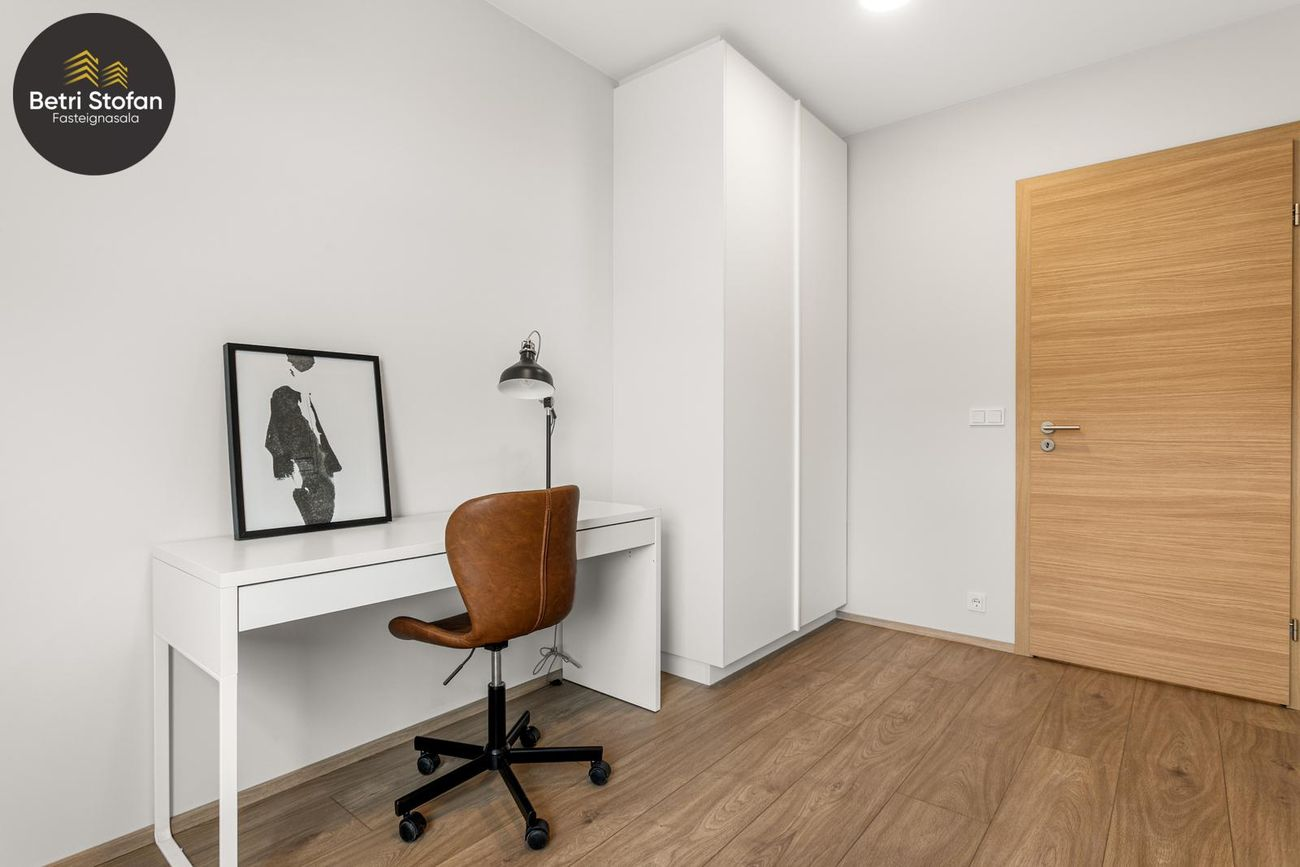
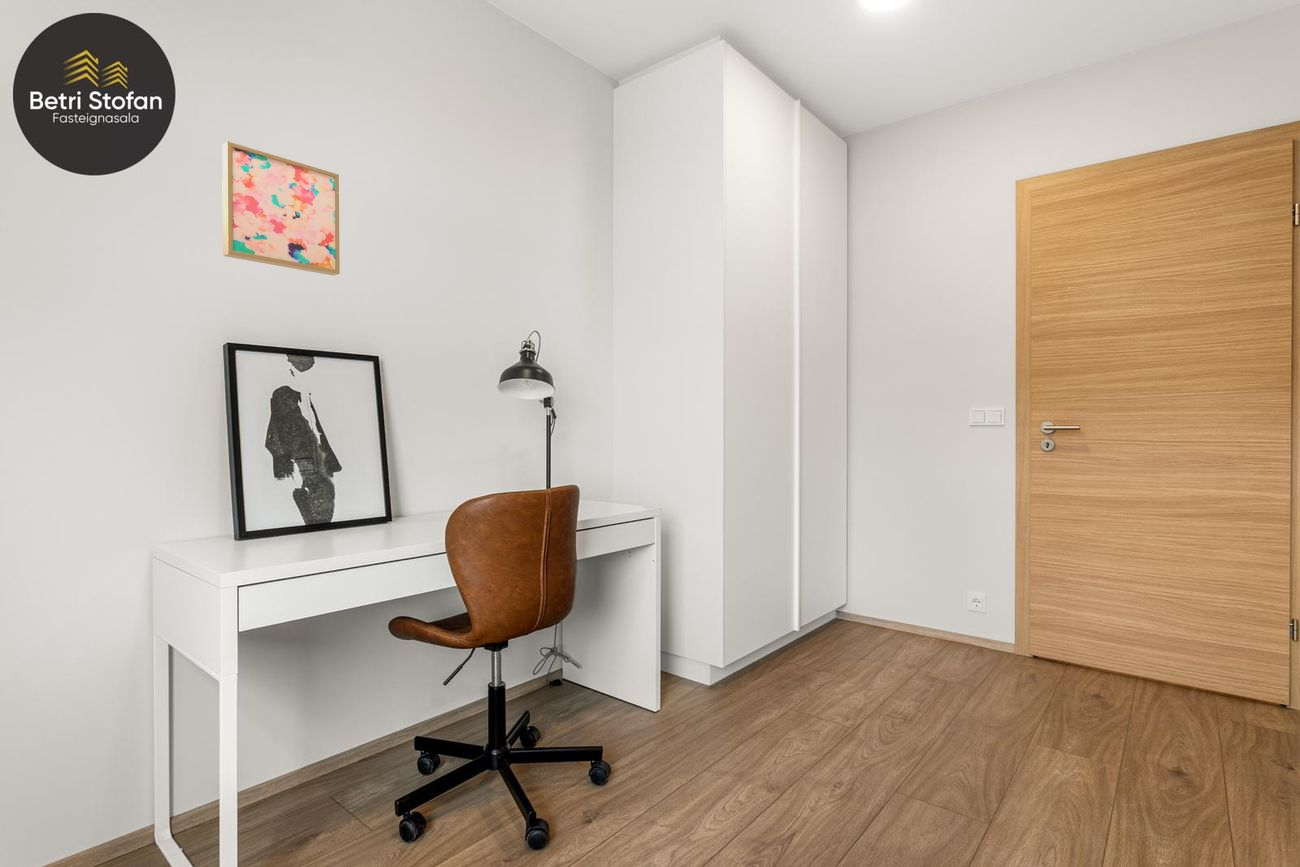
+ wall art (284, 213)
